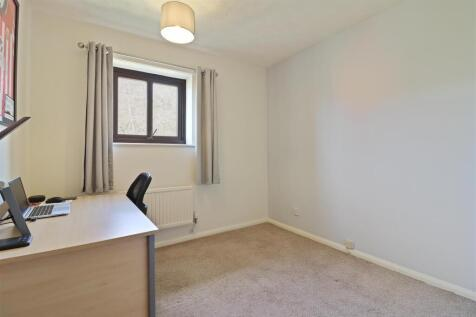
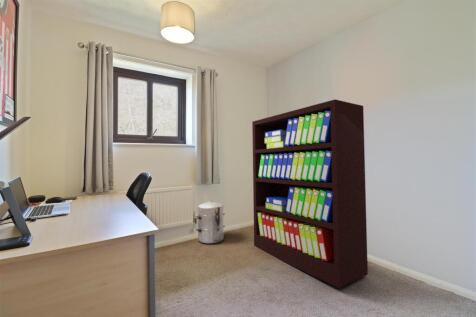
+ waste bin (210, 220)
+ bookshelf (301, 186)
